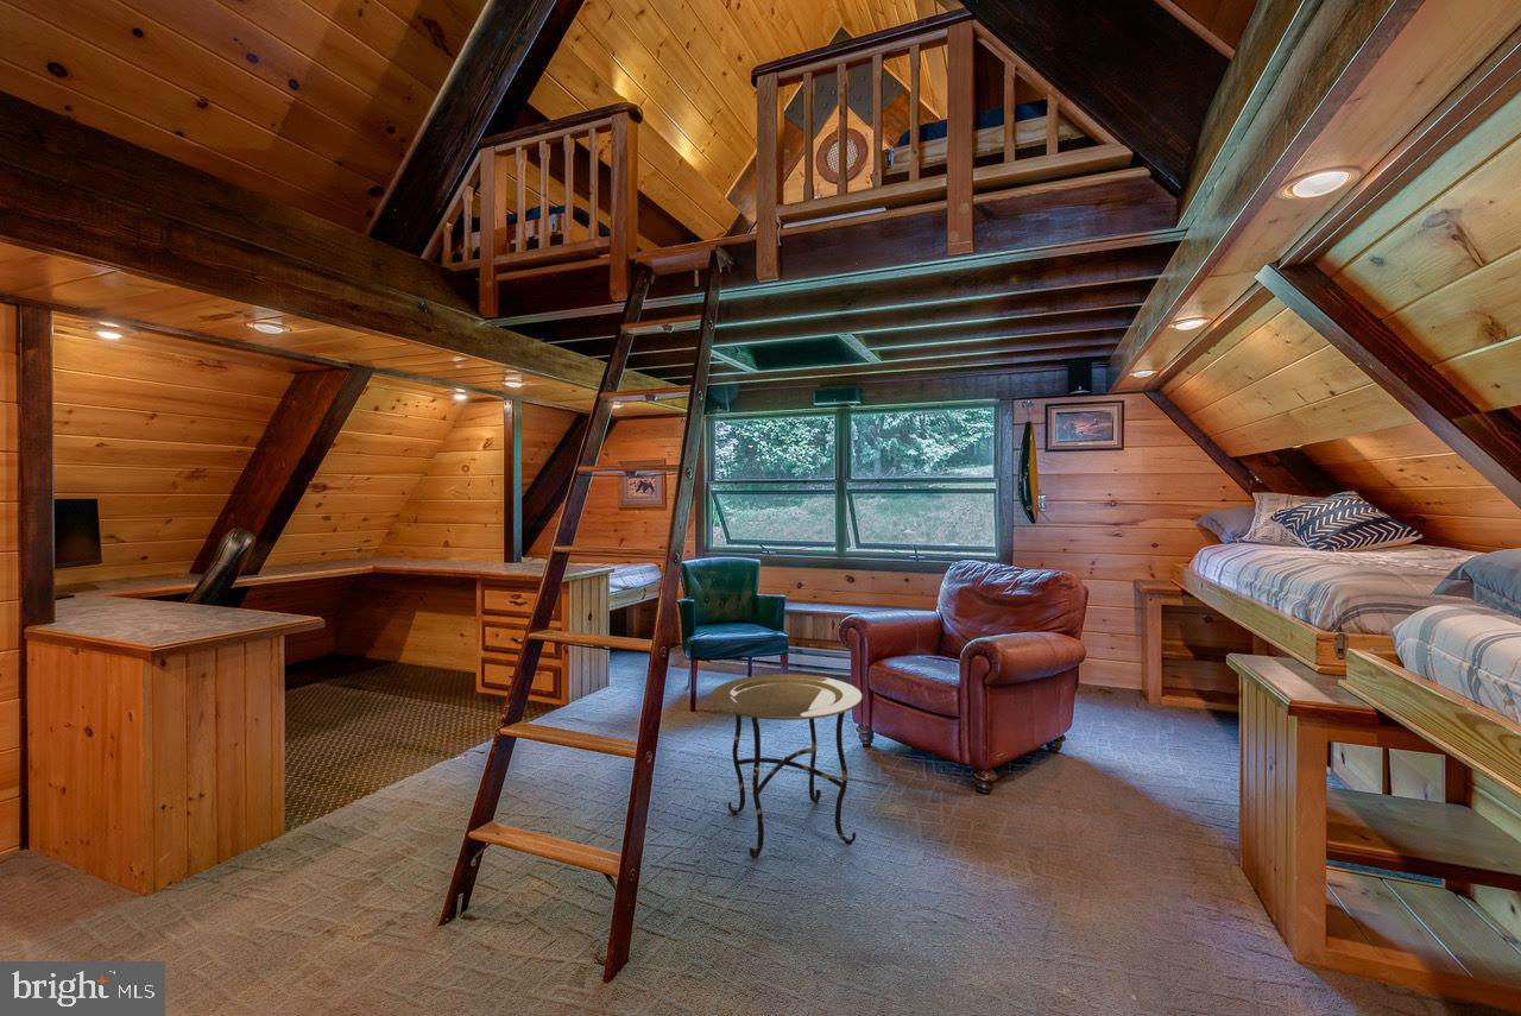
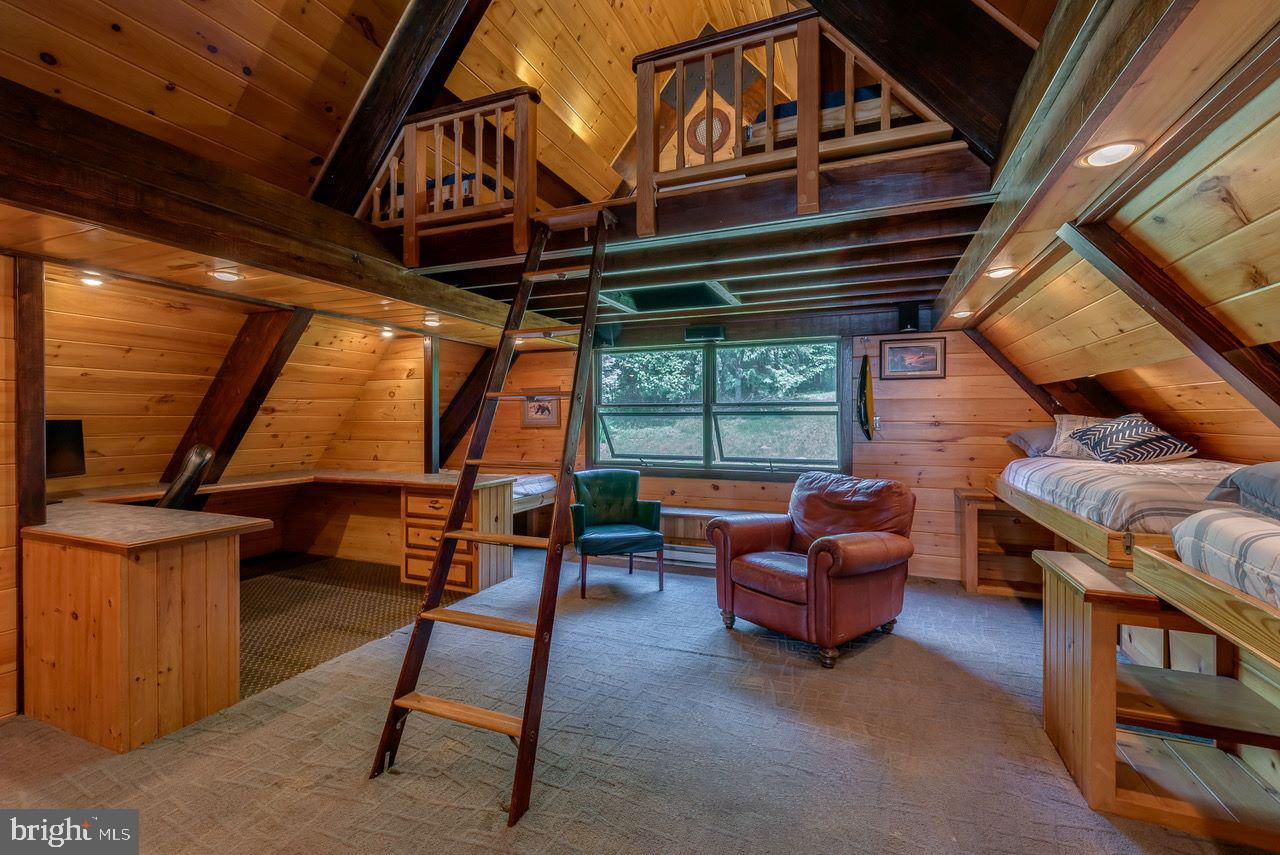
- side table (785, 761)
